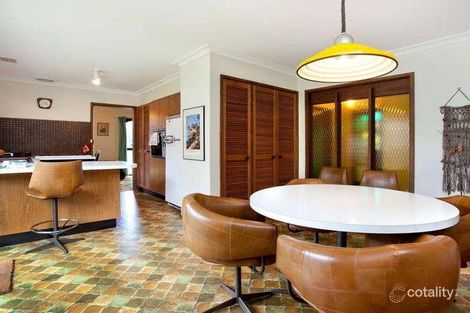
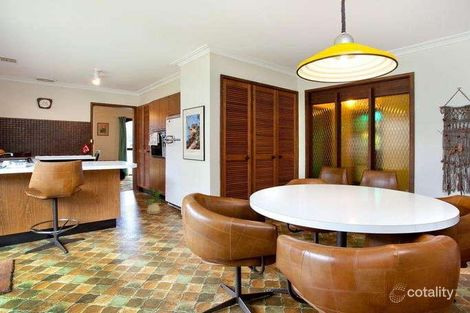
+ house plant (156, 199)
